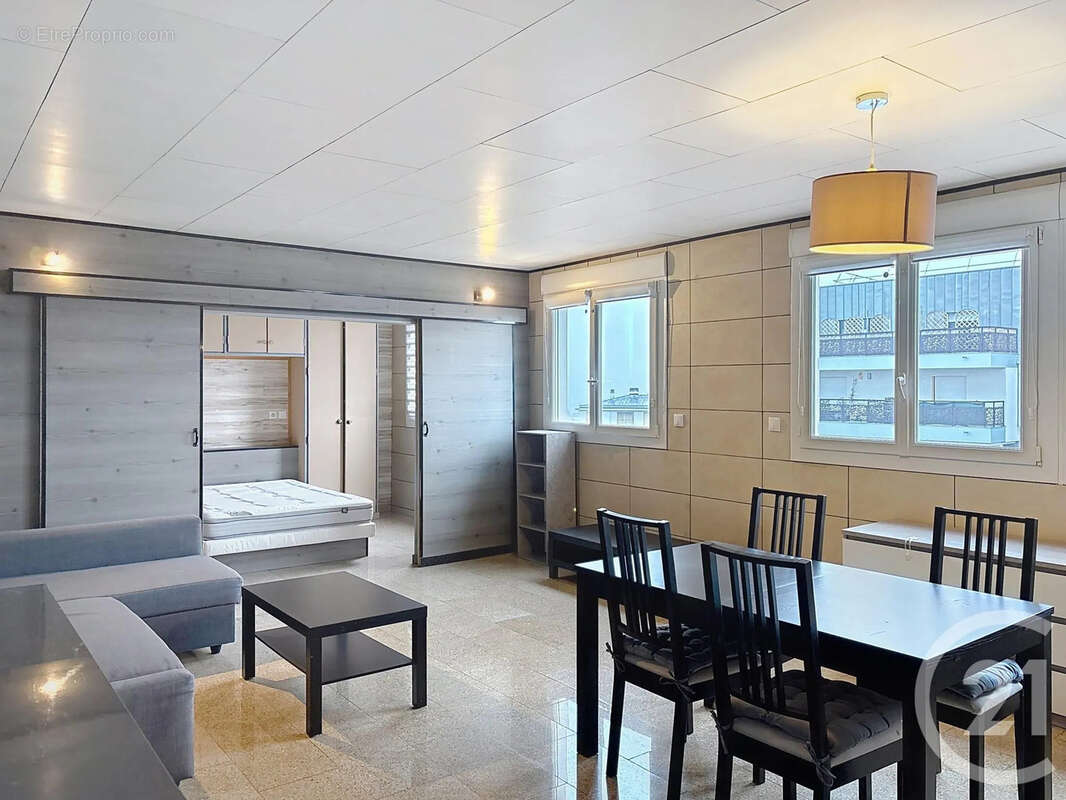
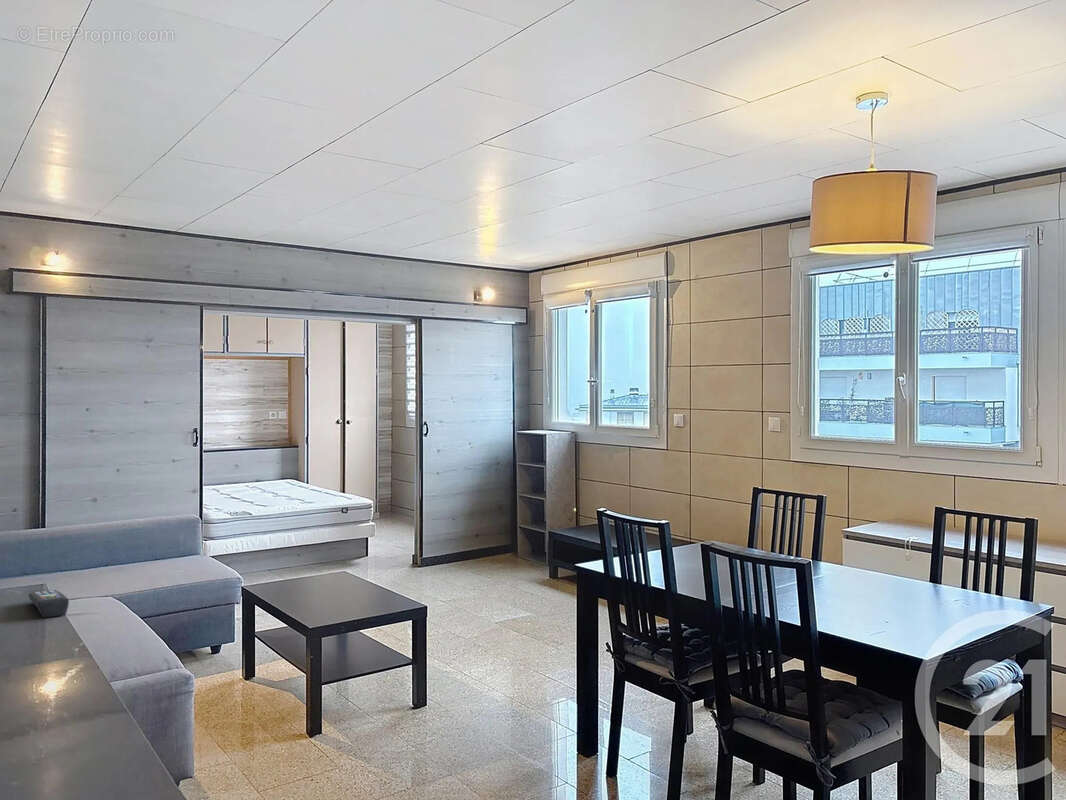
+ remote control (48, 600)
